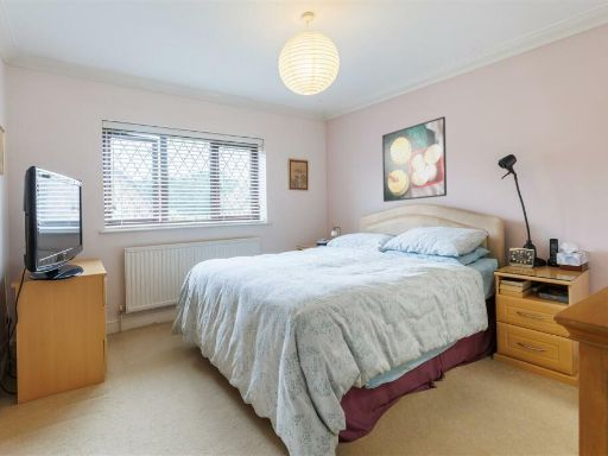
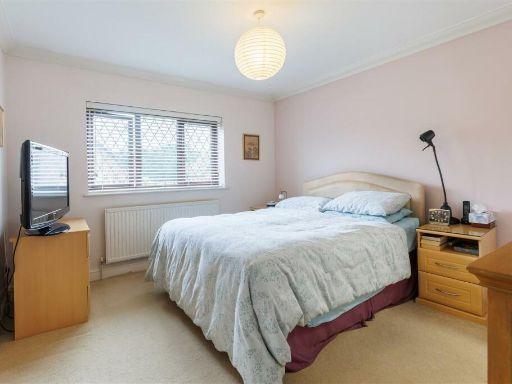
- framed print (411, 163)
